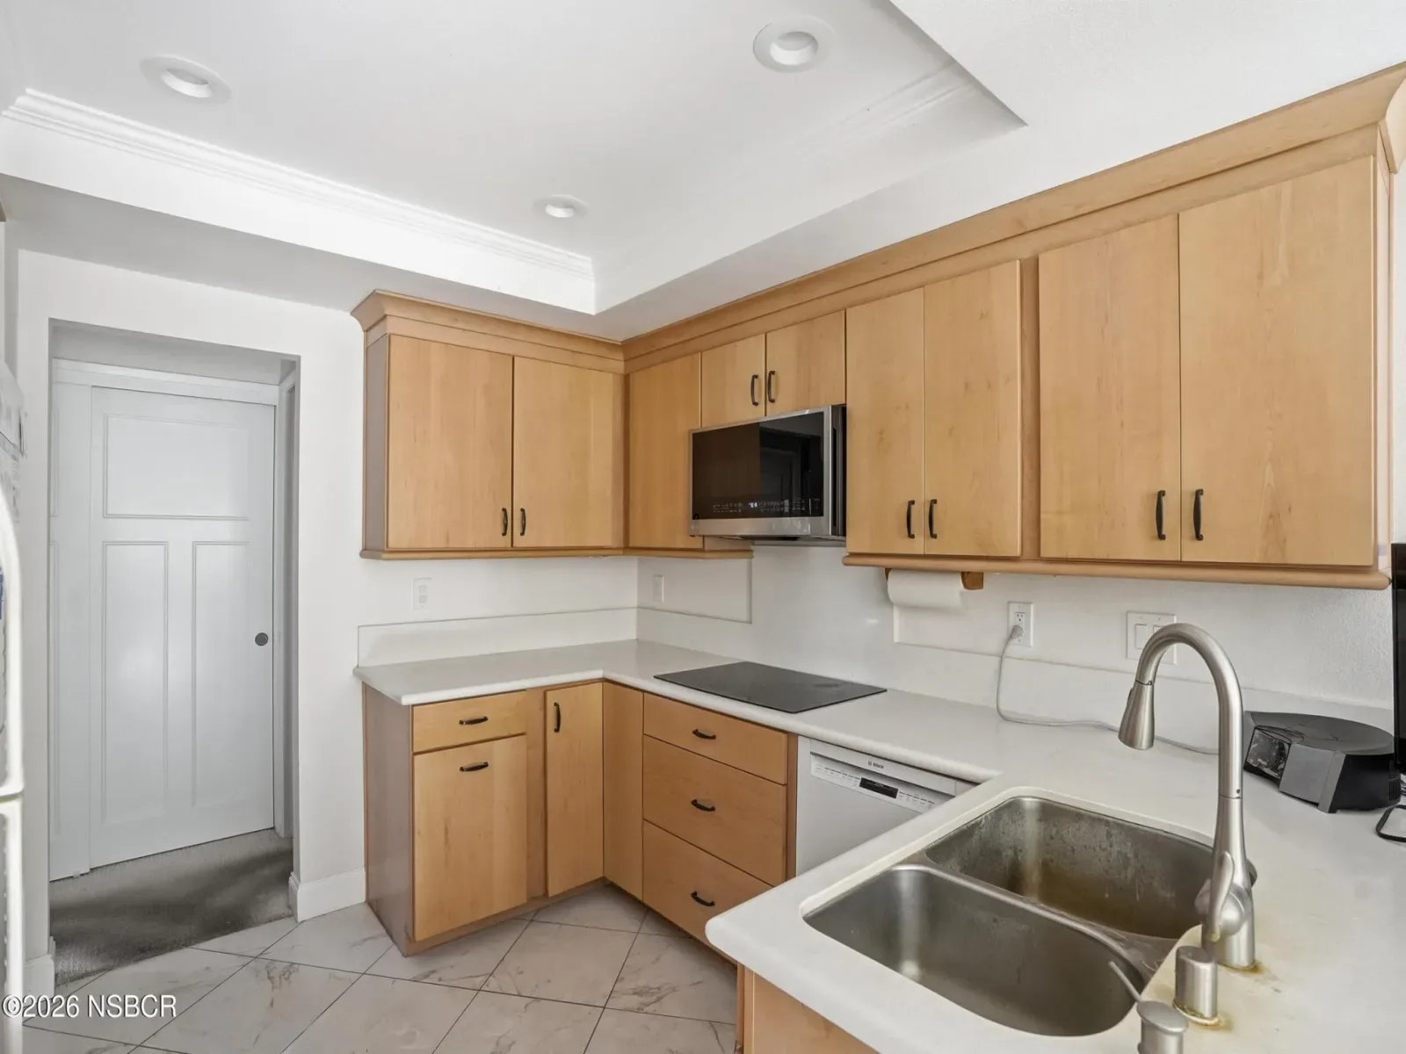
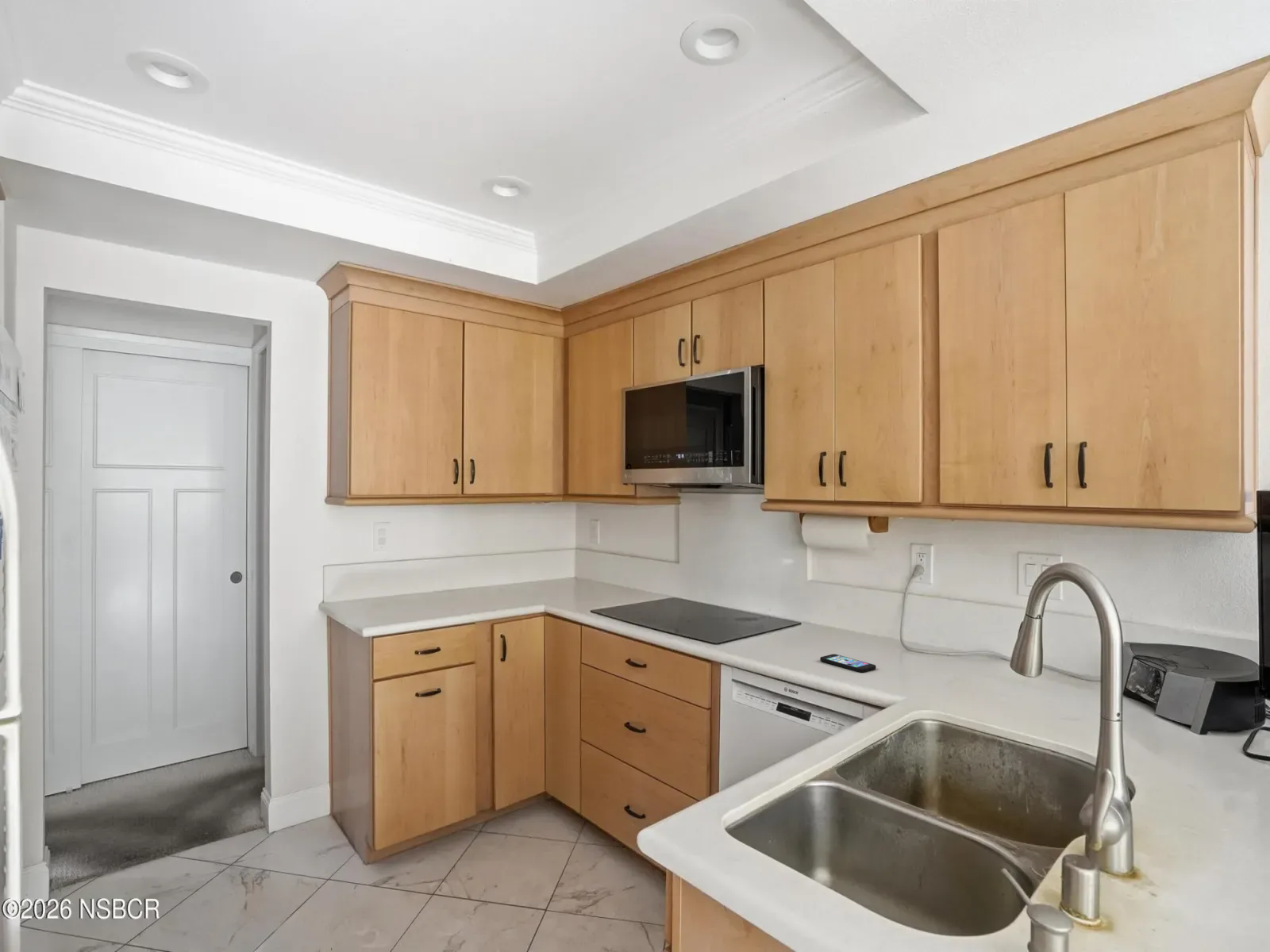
+ smartphone (847, 662)
